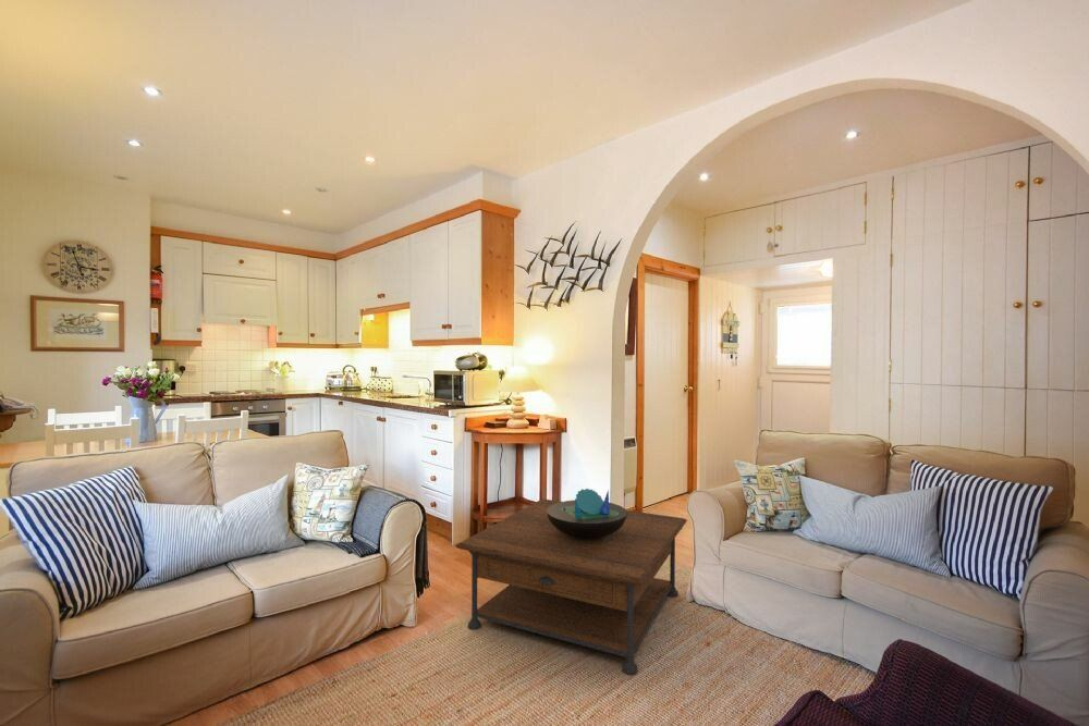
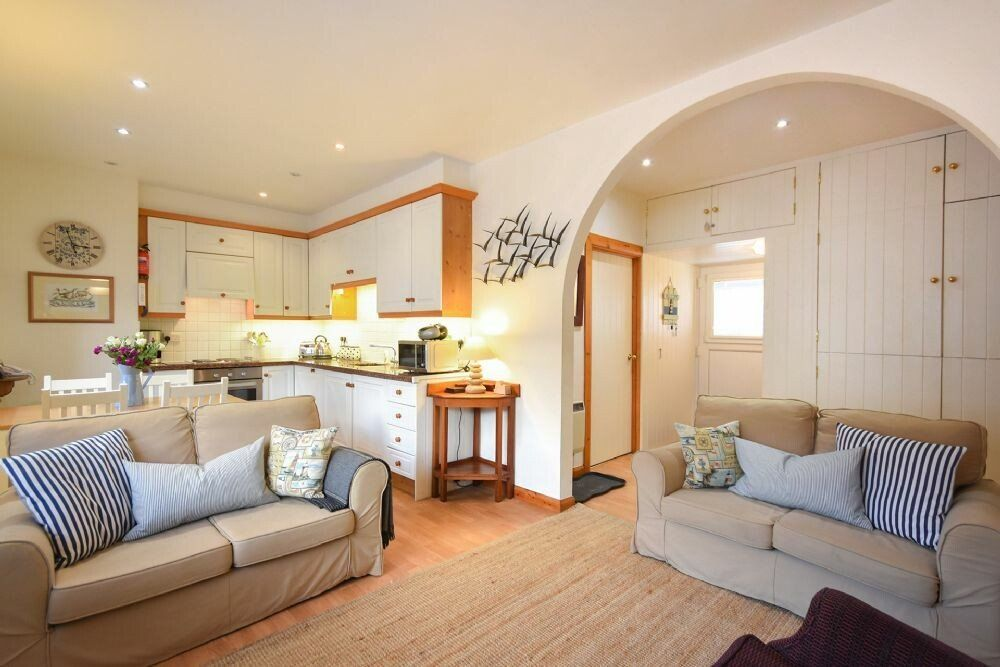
- decorative bowl (586, 510)
- coffee table (579, 569)
